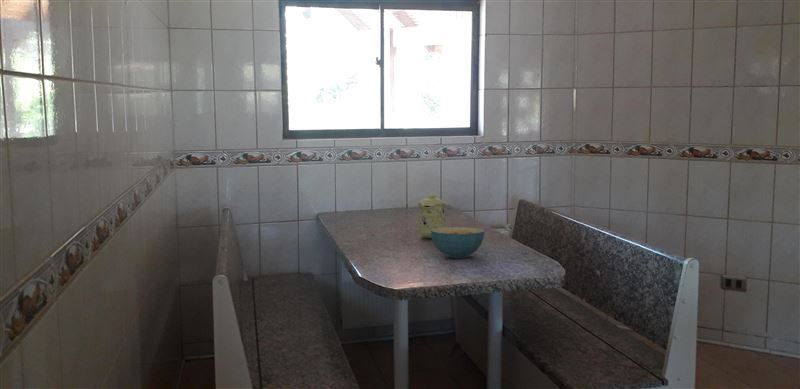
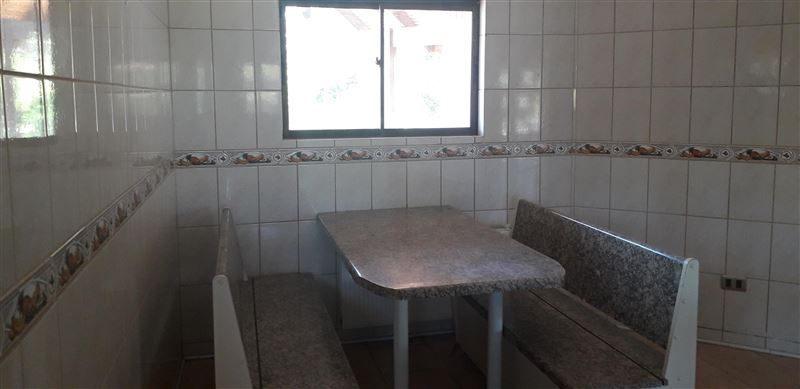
- mug (432, 215)
- cereal bowl (457, 243)
